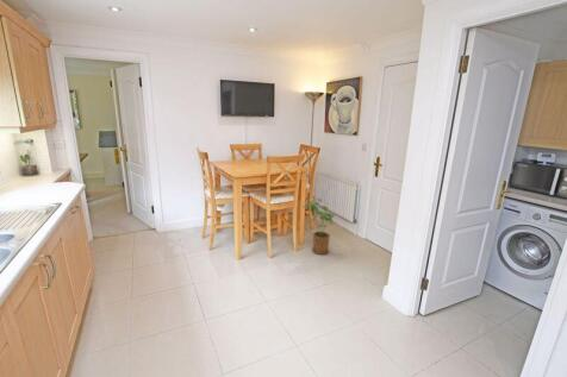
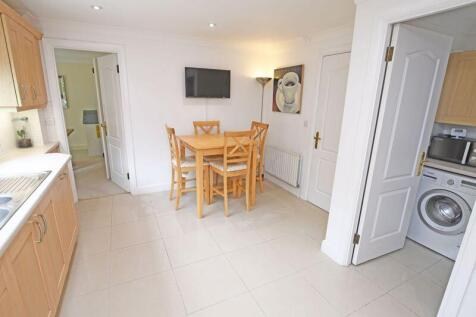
- house plant (320, 225)
